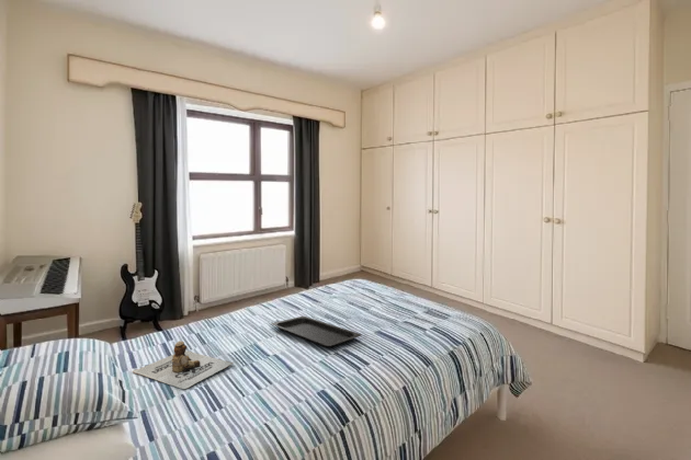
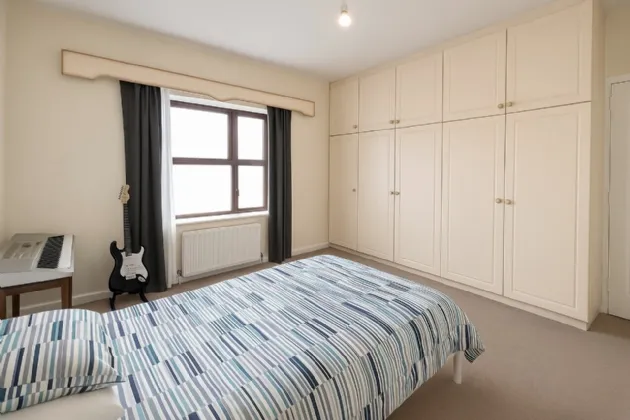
- teddy bear (183, 354)
- serving tray (314, 331)
